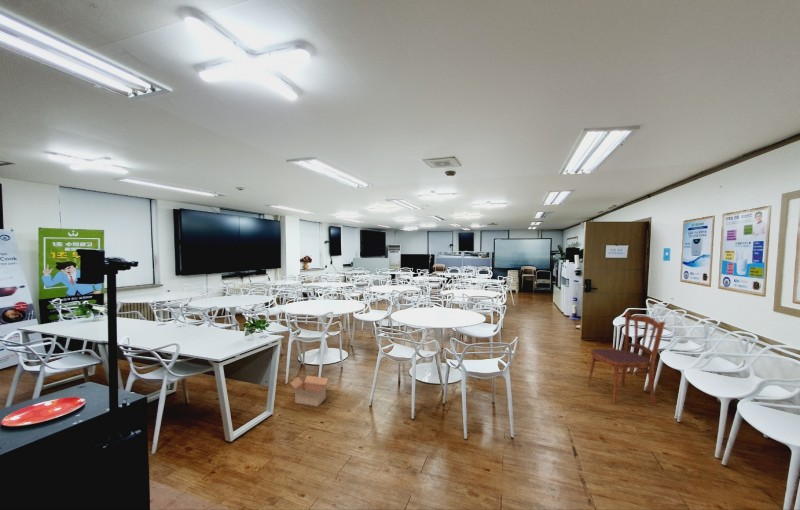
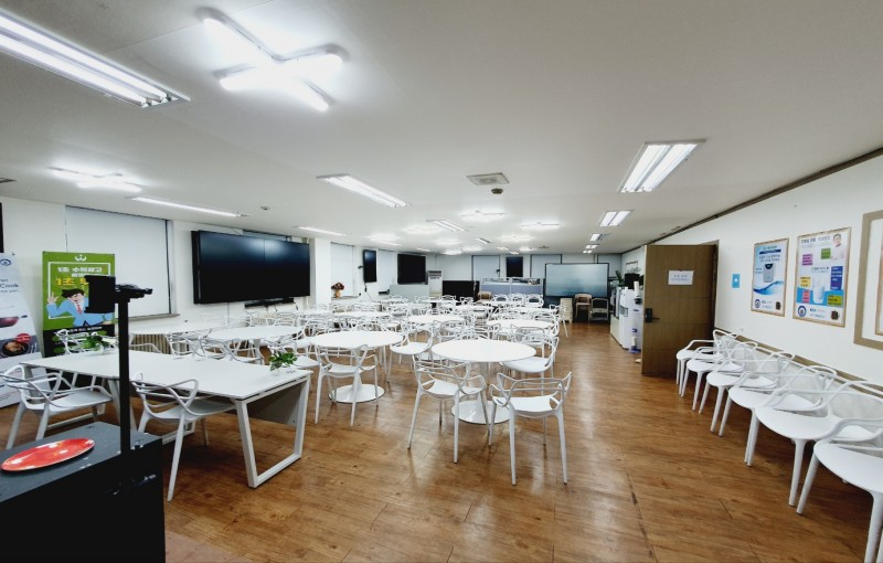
- dining chair (622, 355)
- cardboard box (310, 391)
